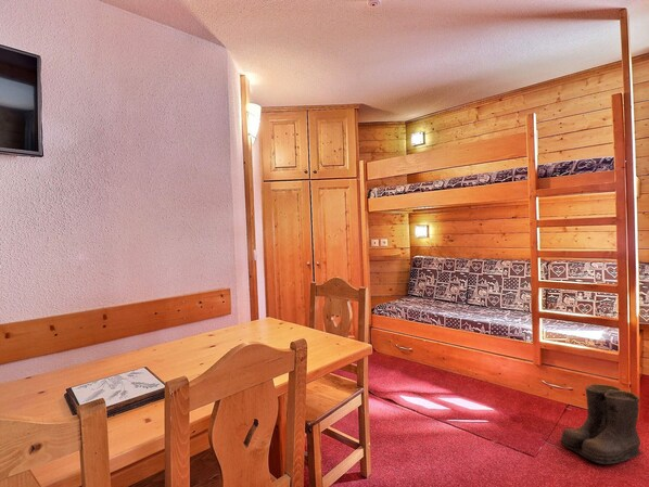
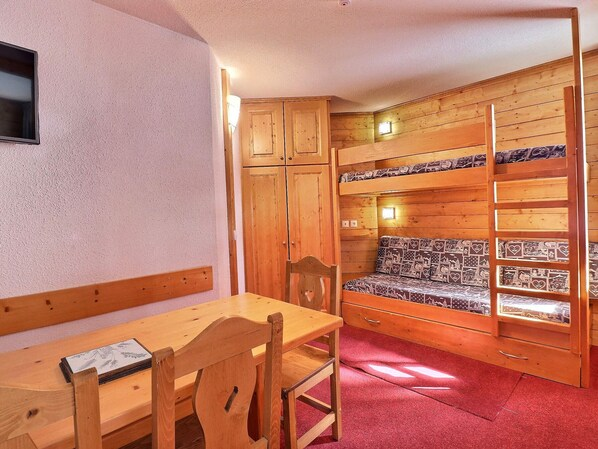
- boots (599, 420)
